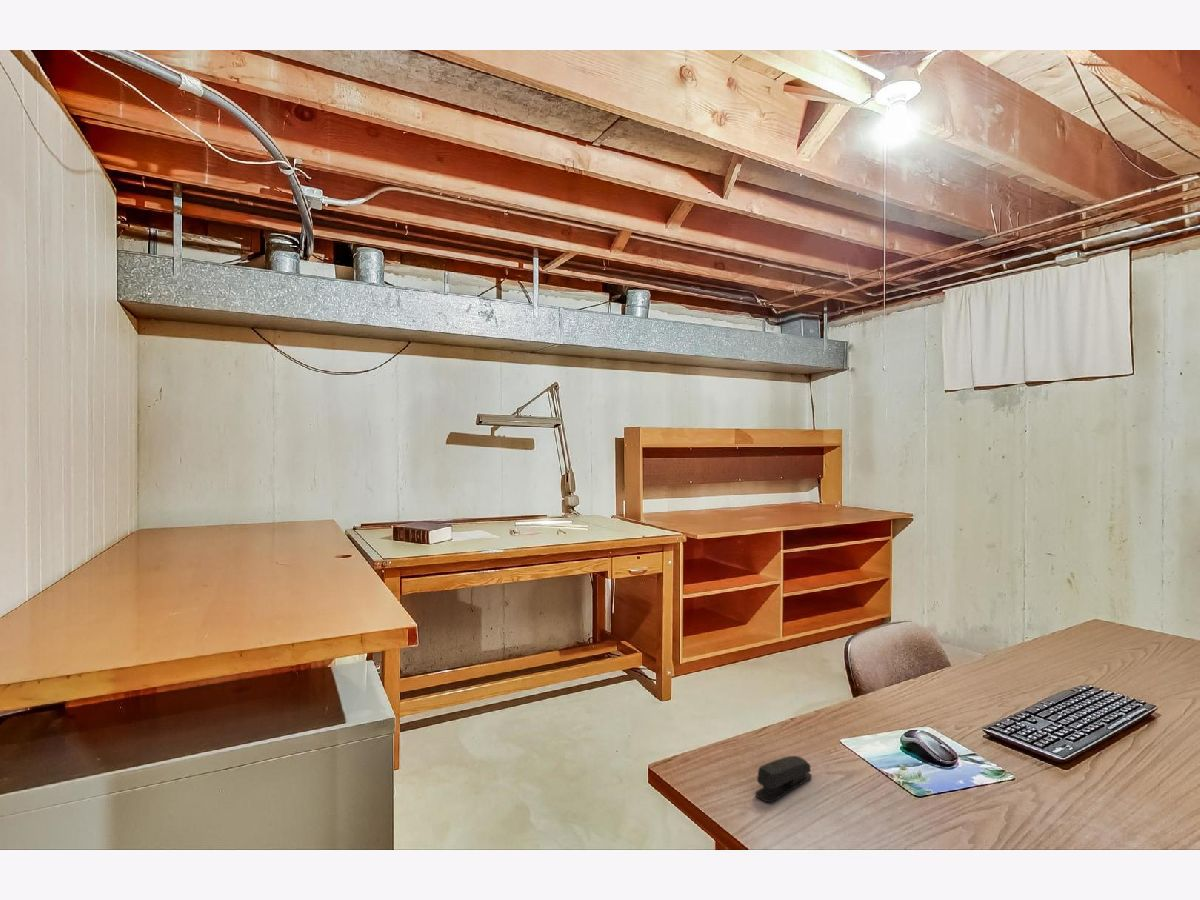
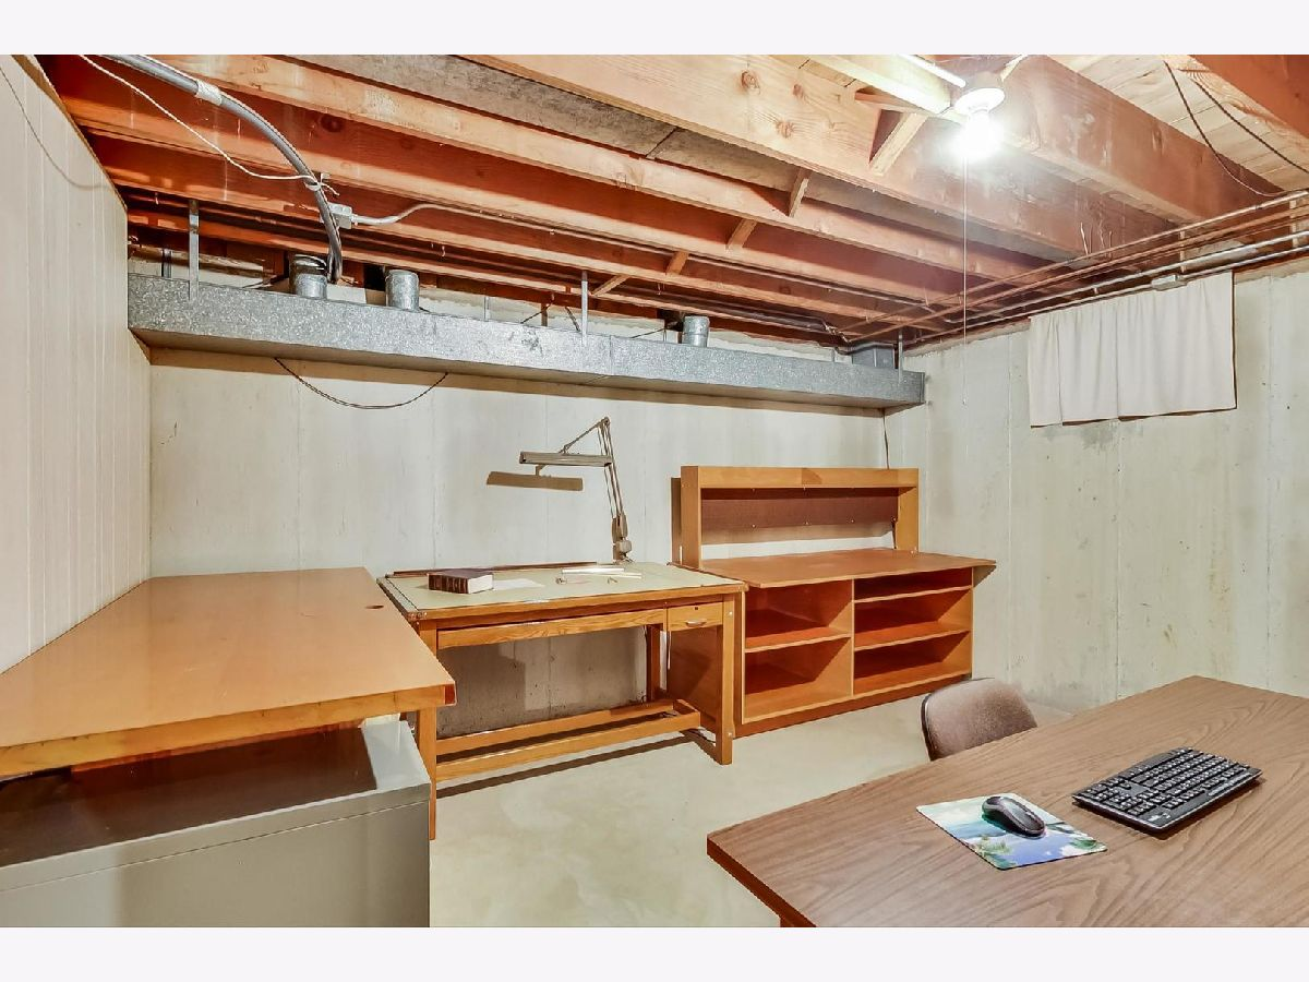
- stapler (784, 772)
